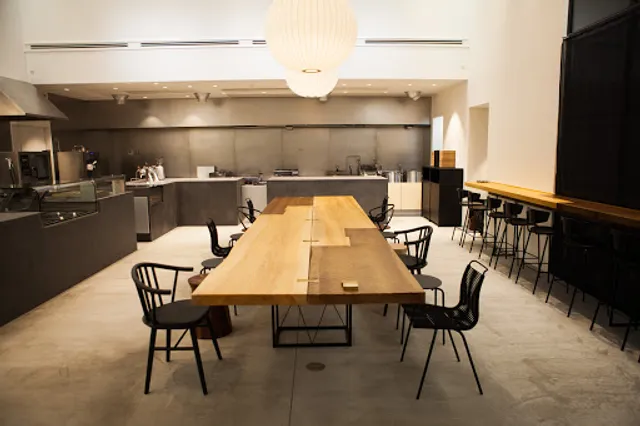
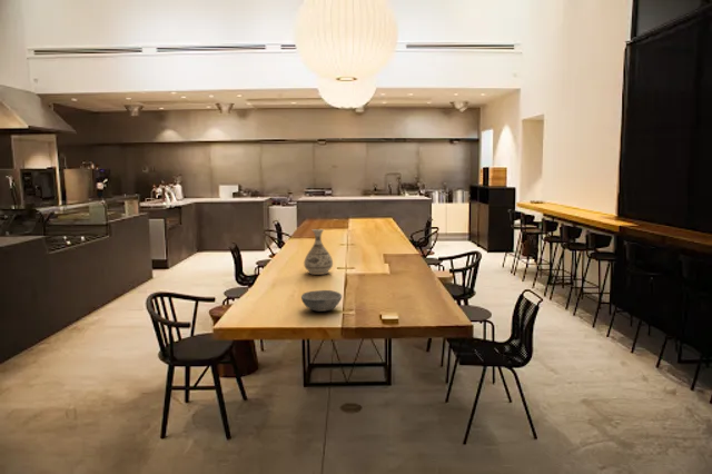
+ bowl (322, 302)
+ vase (318, 250)
